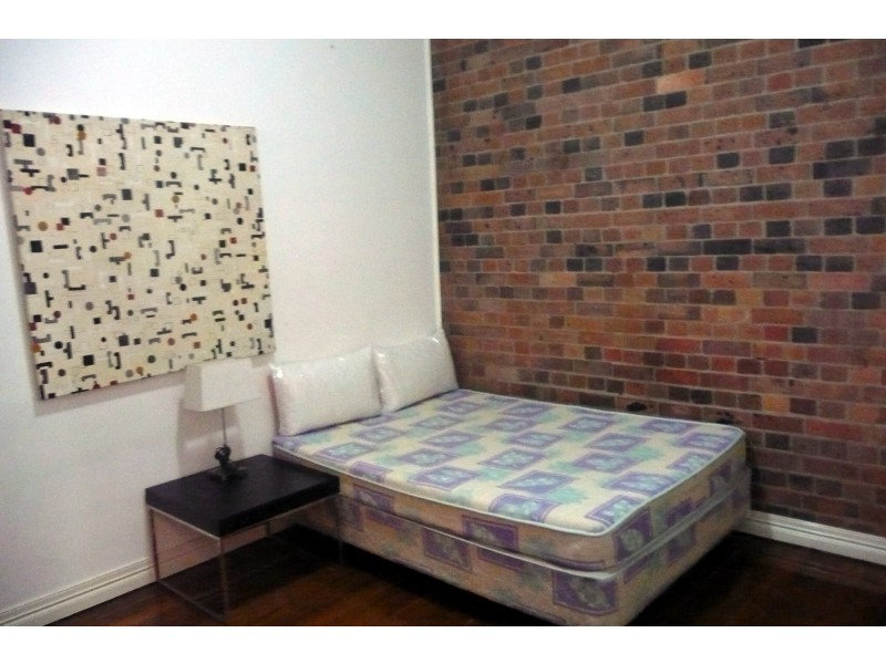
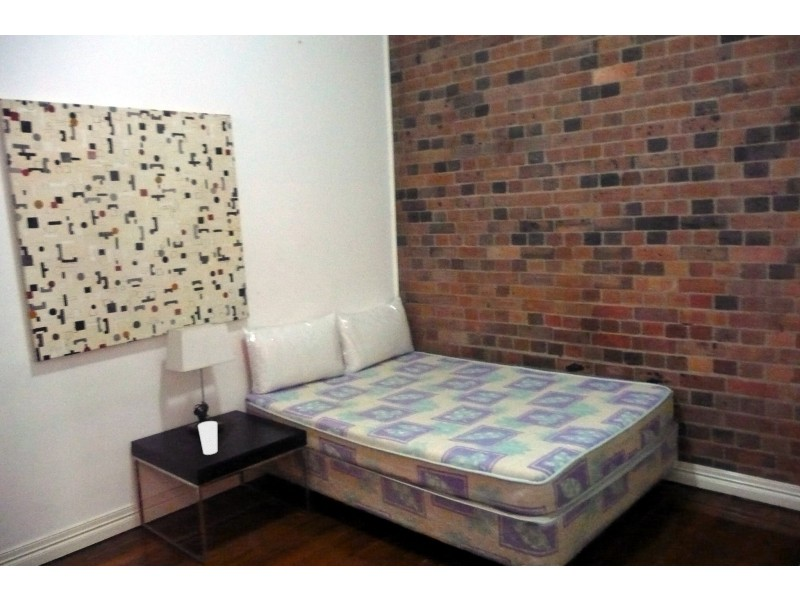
+ cup (208, 438)
